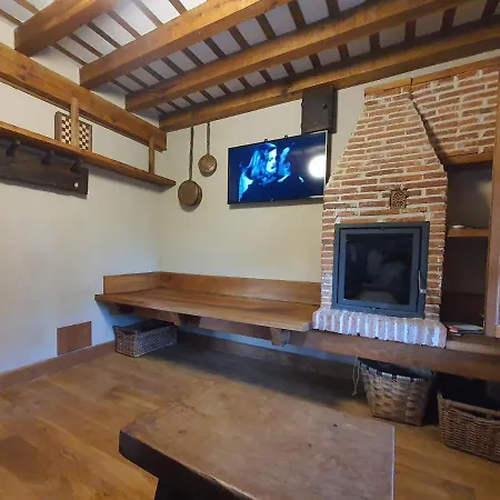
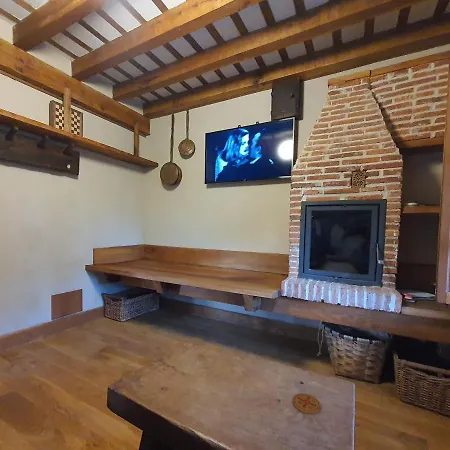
+ coaster (306, 403)
